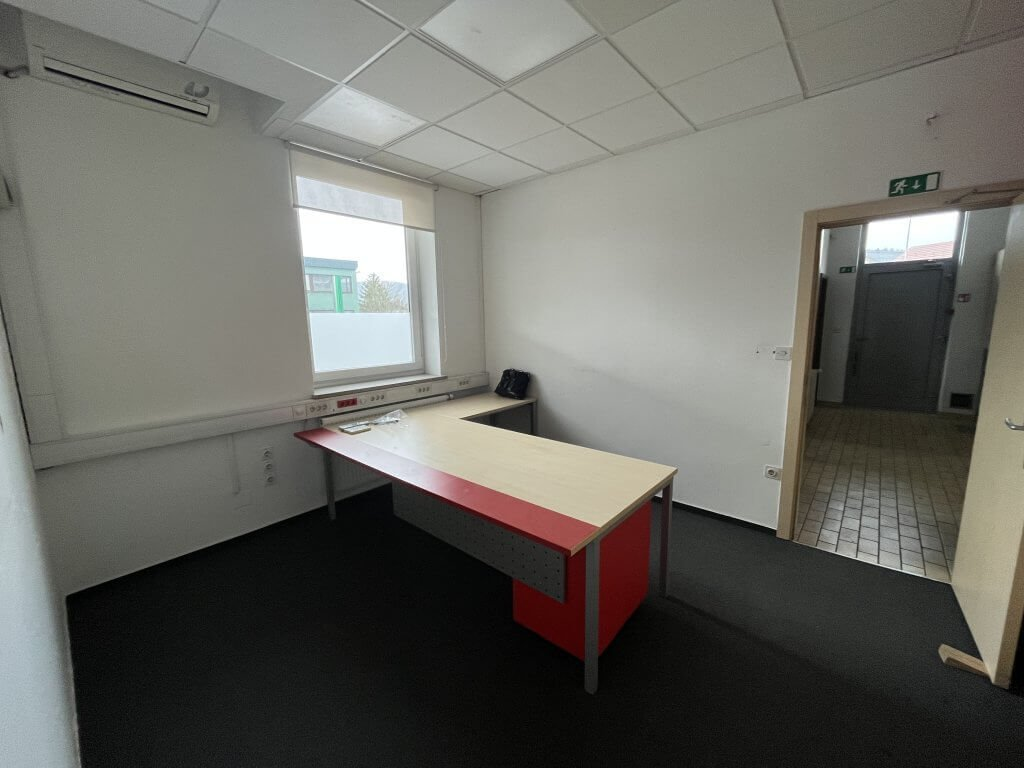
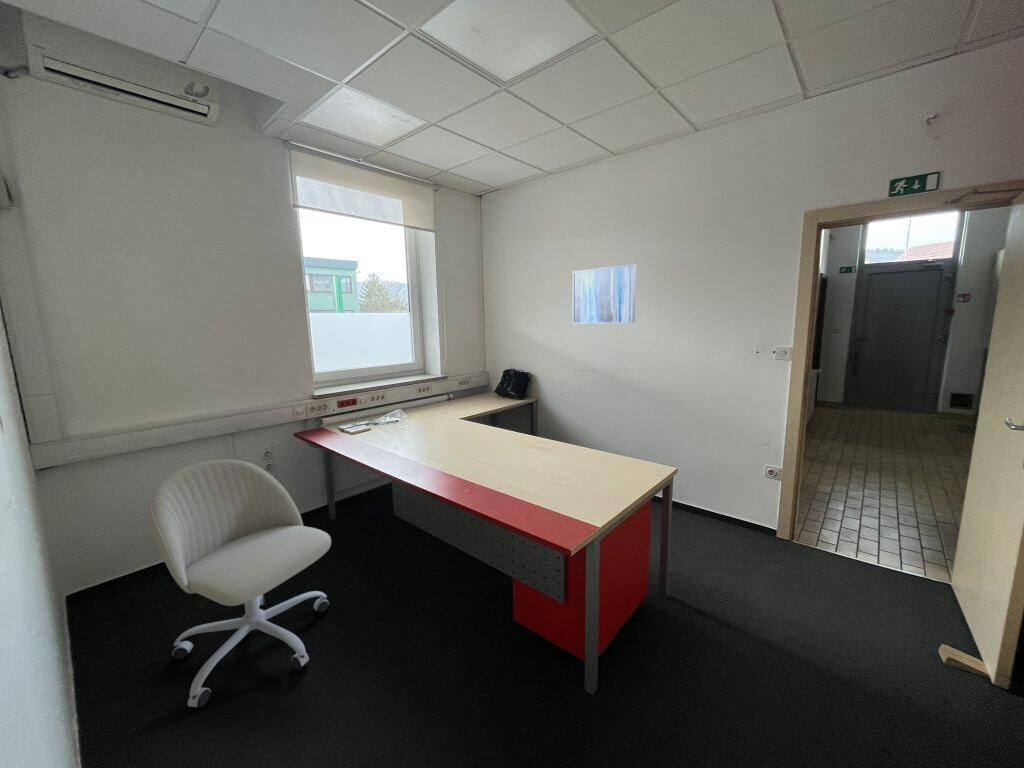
+ office chair (247, 561)
+ wall art (602, 296)
